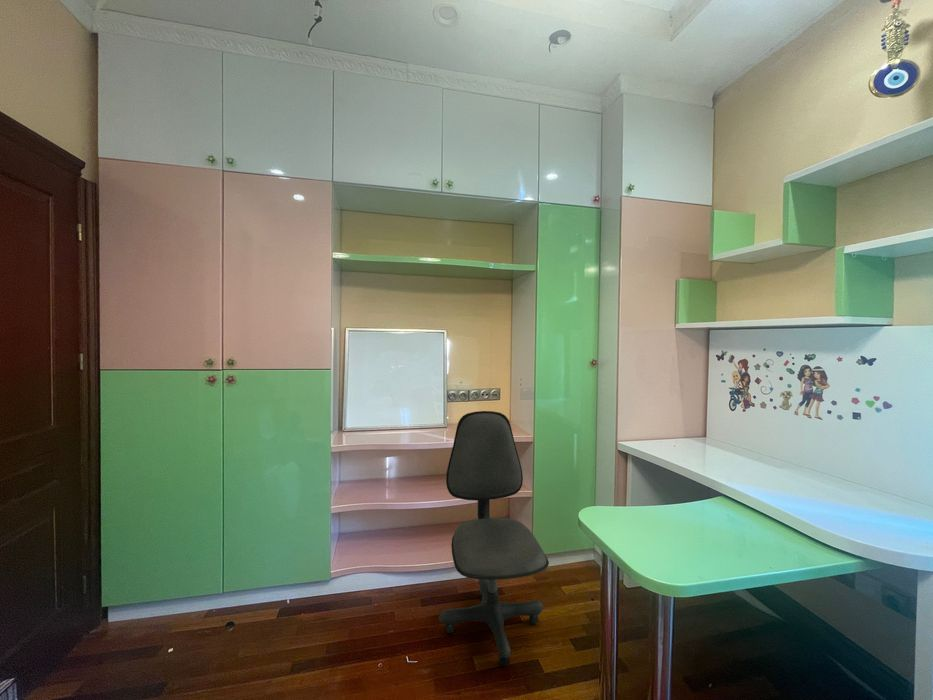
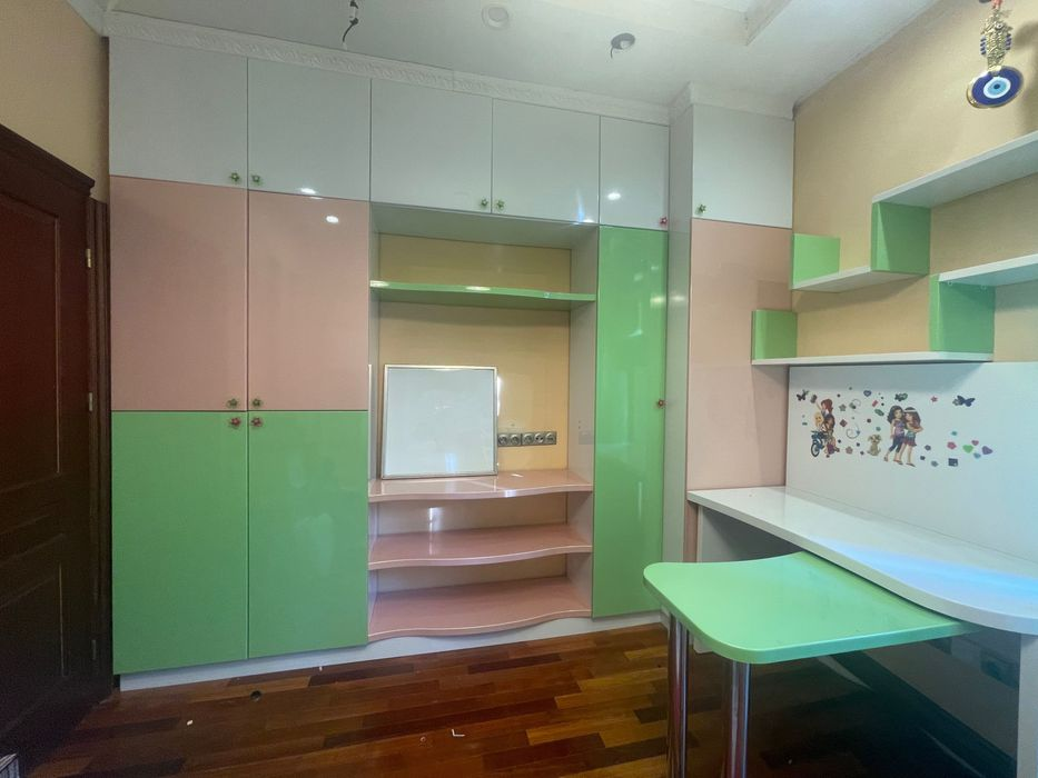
- office chair (493, 524)
